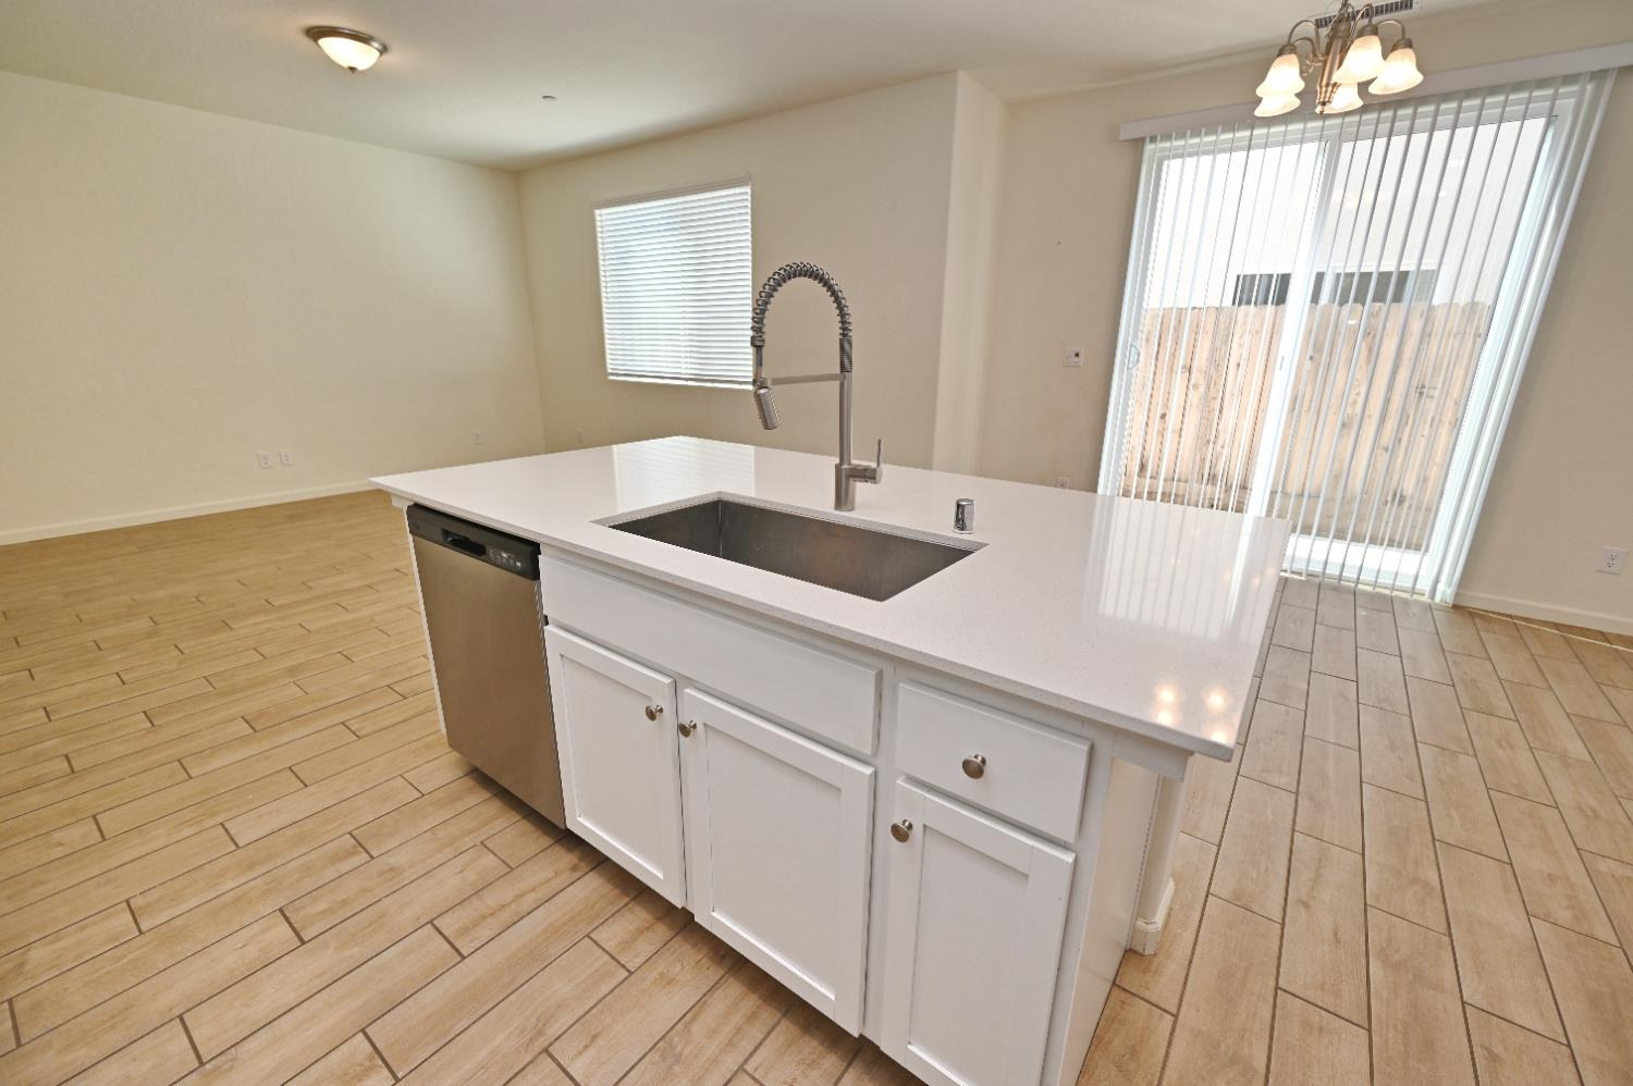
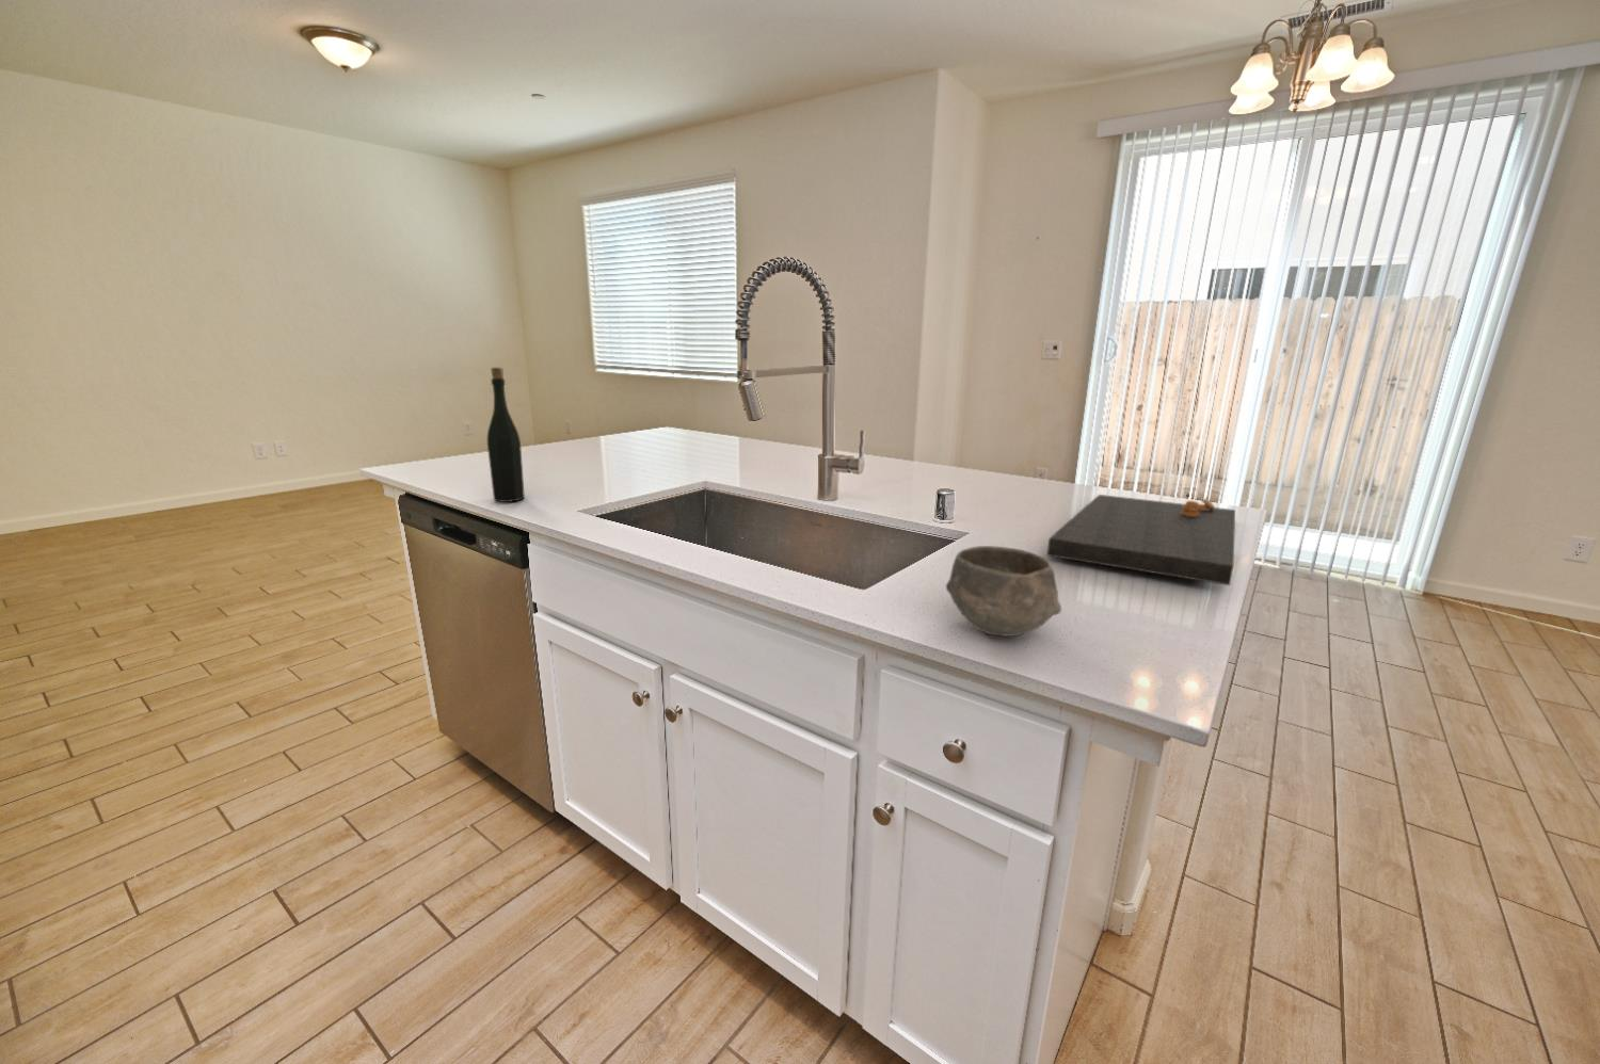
+ bowl (999, 591)
+ bottle (502, 435)
+ cutting board (1151, 522)
